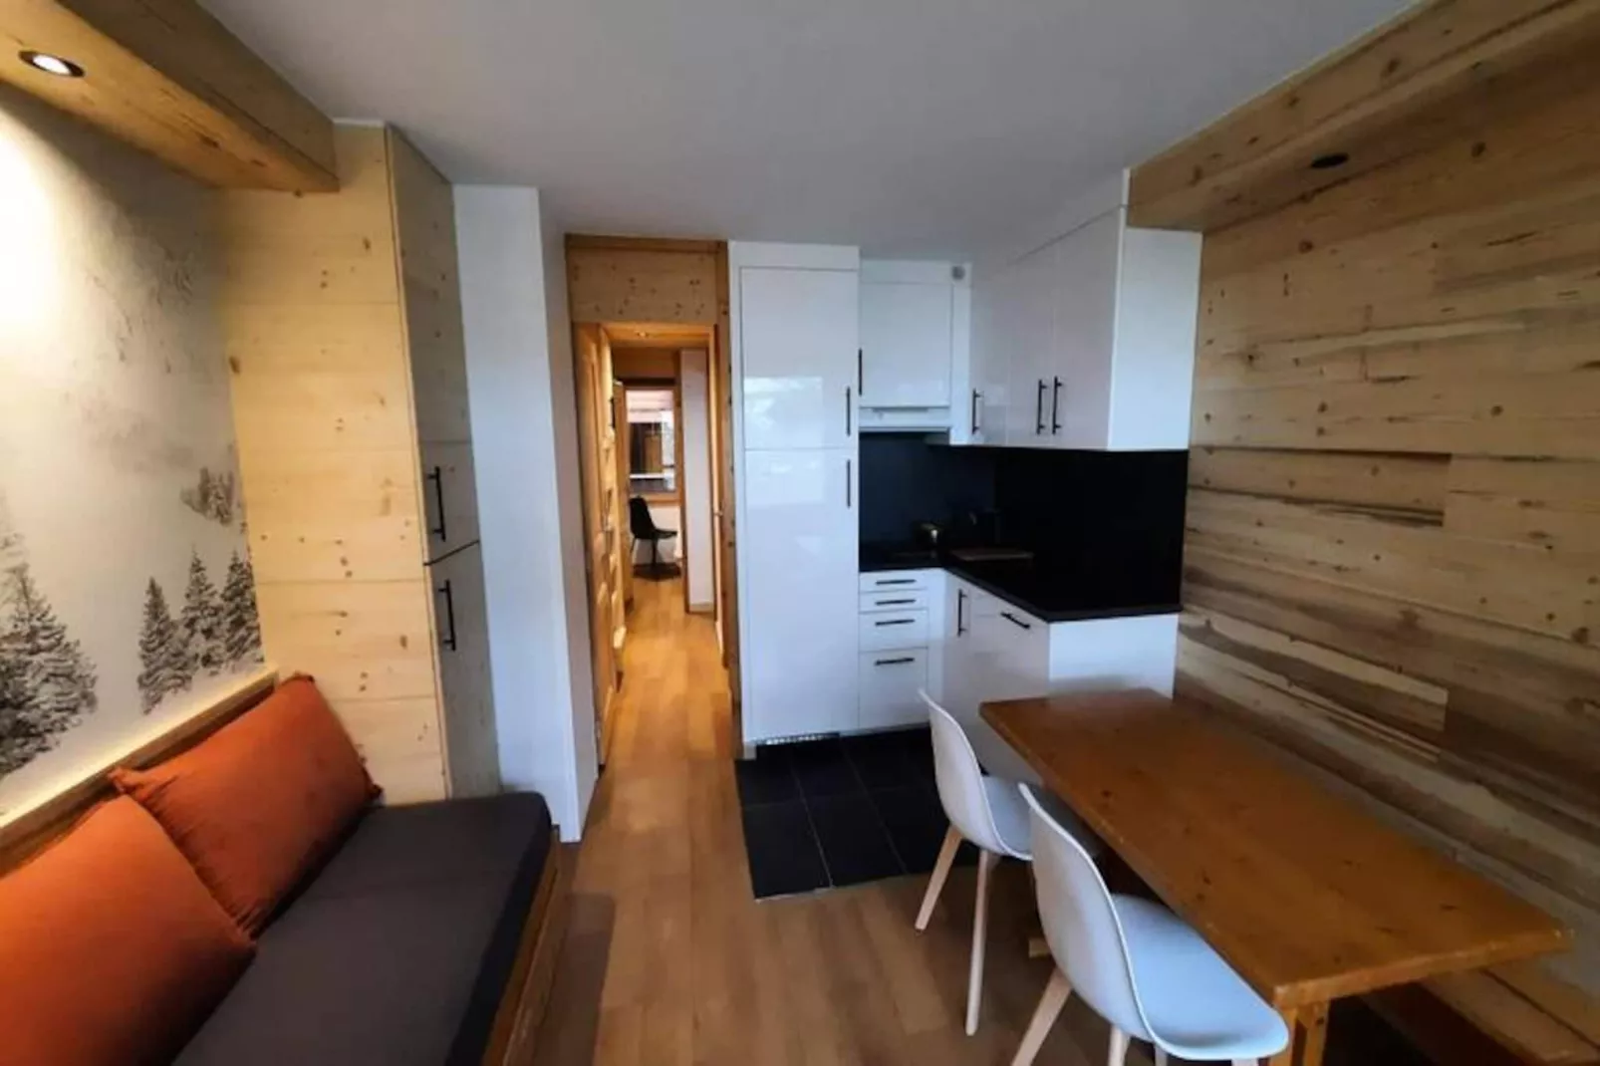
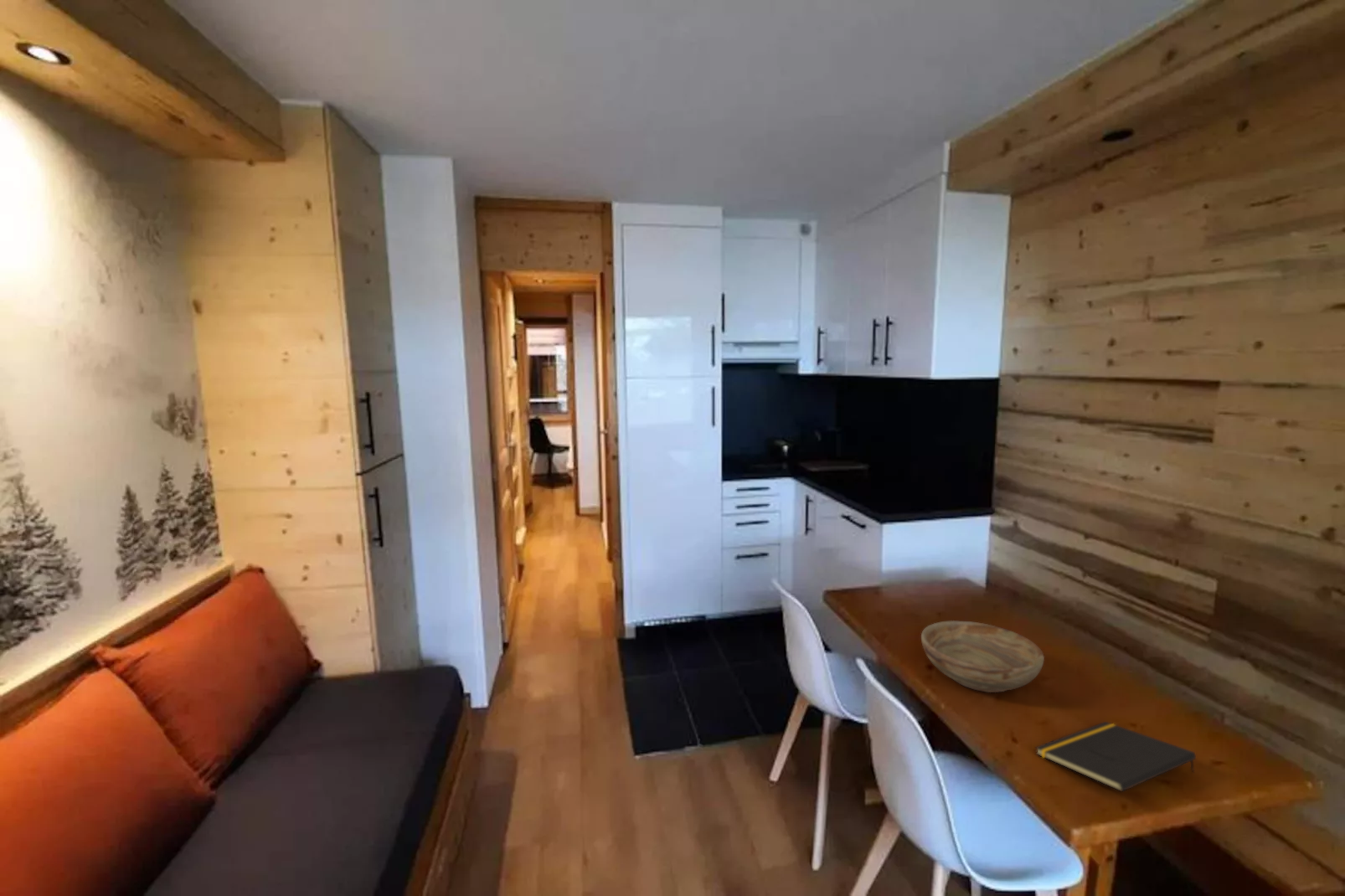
+ notepad (1112, 753)
+ bowl (978, 659)
